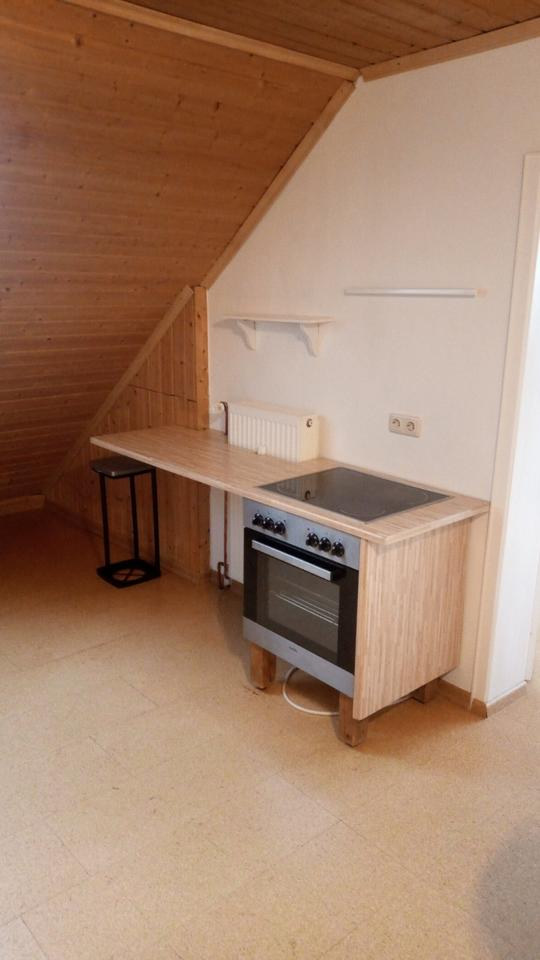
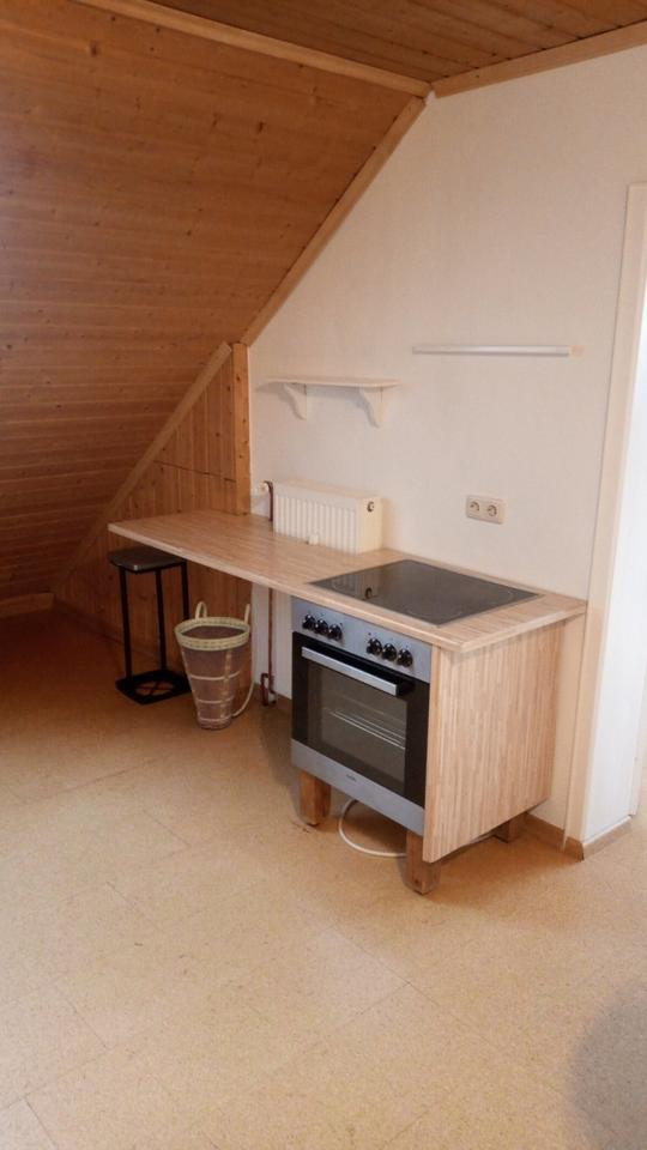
+ basket (218, 662)
